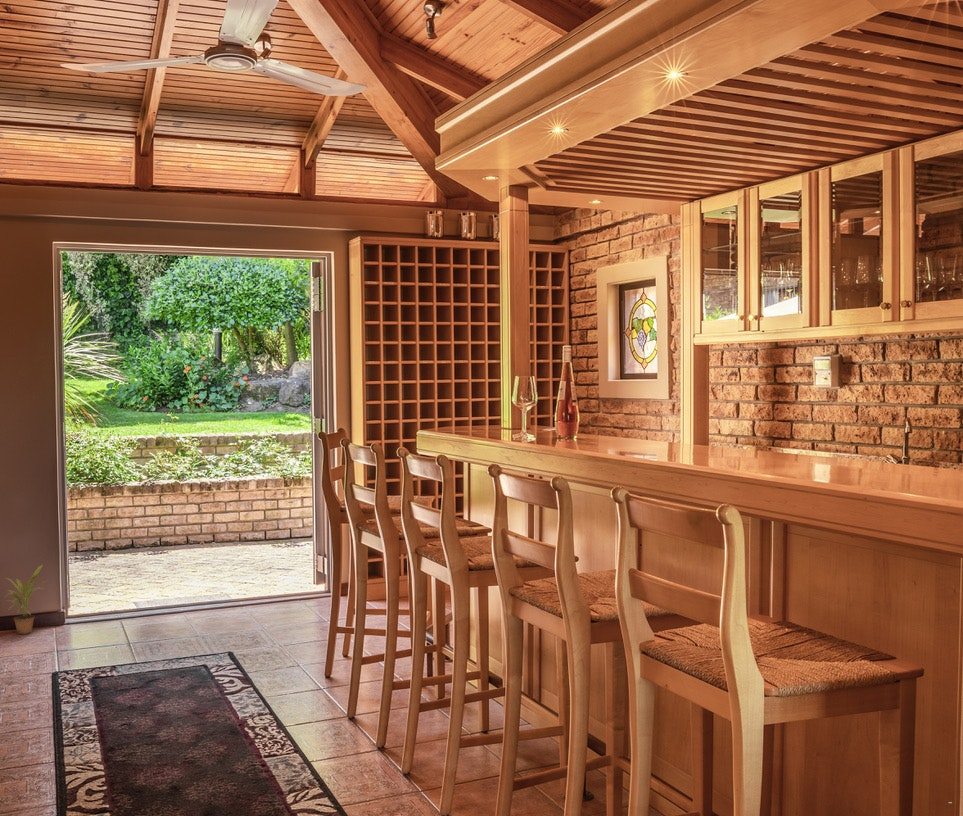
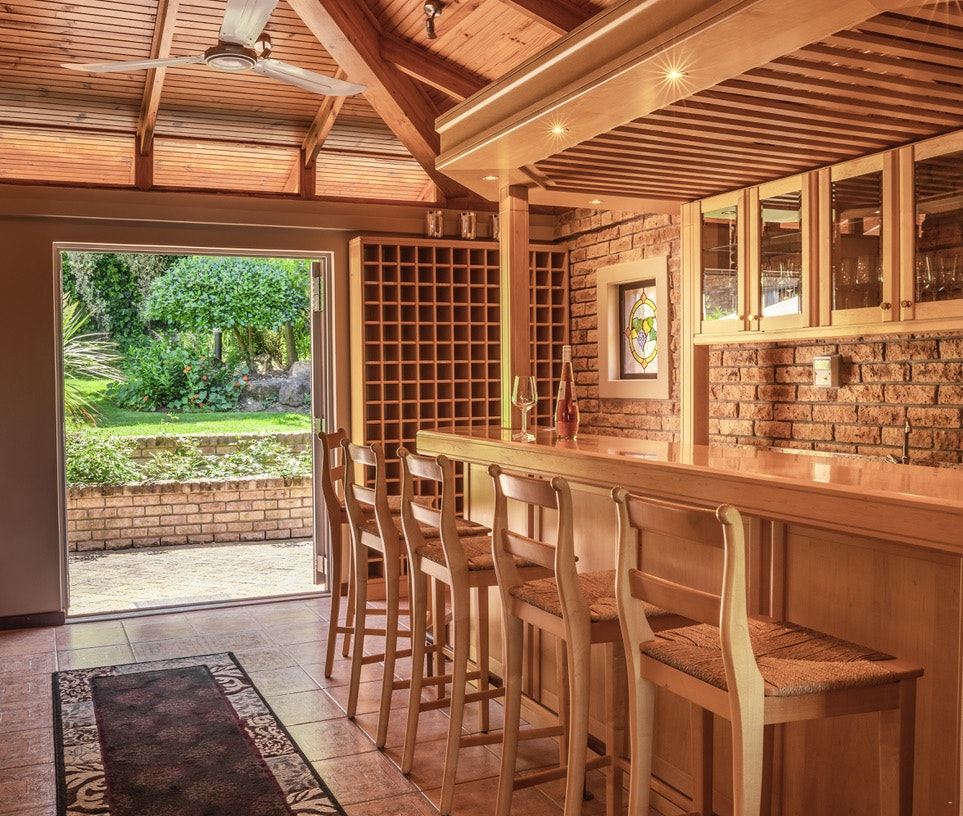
- potted plant (26, 601)
